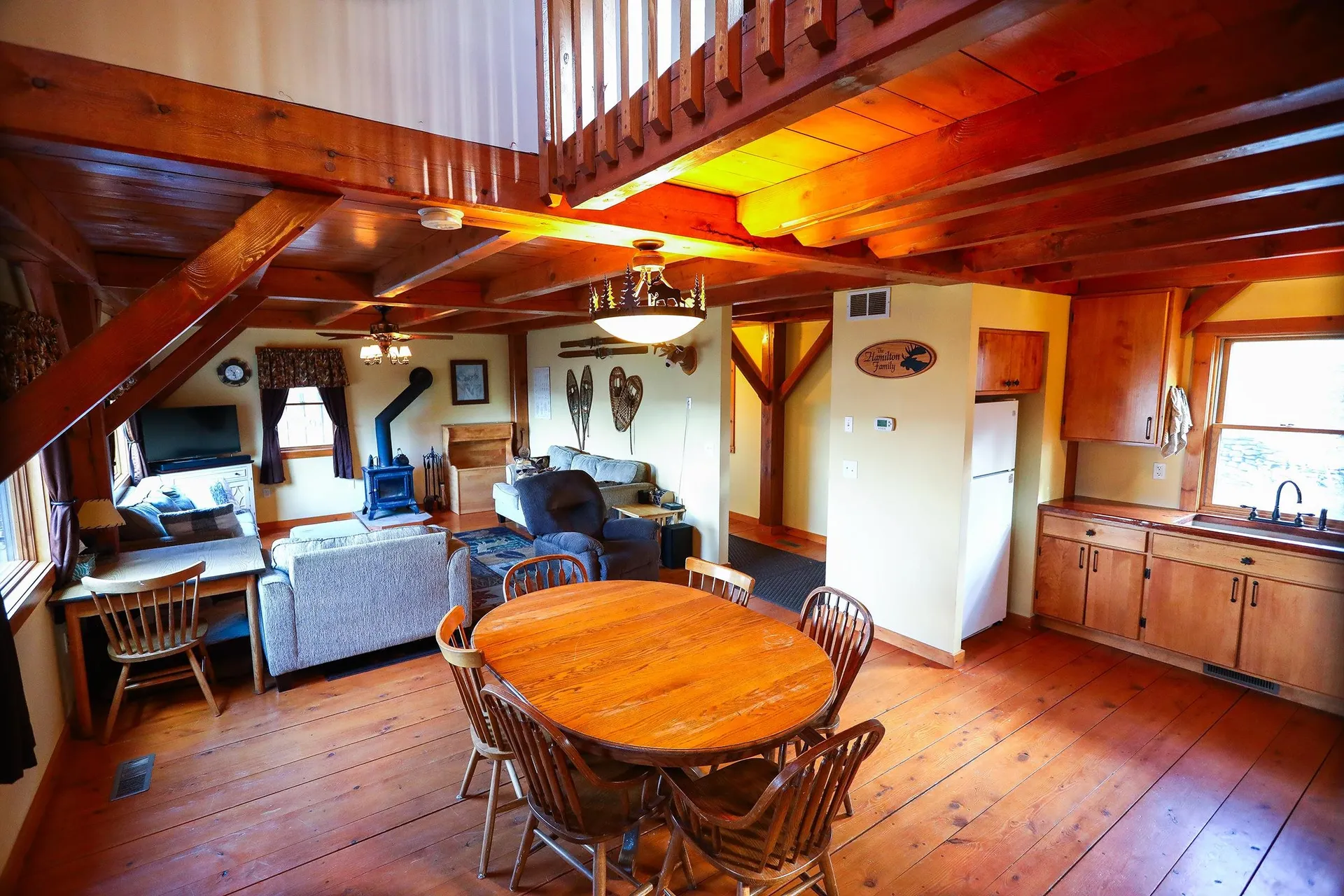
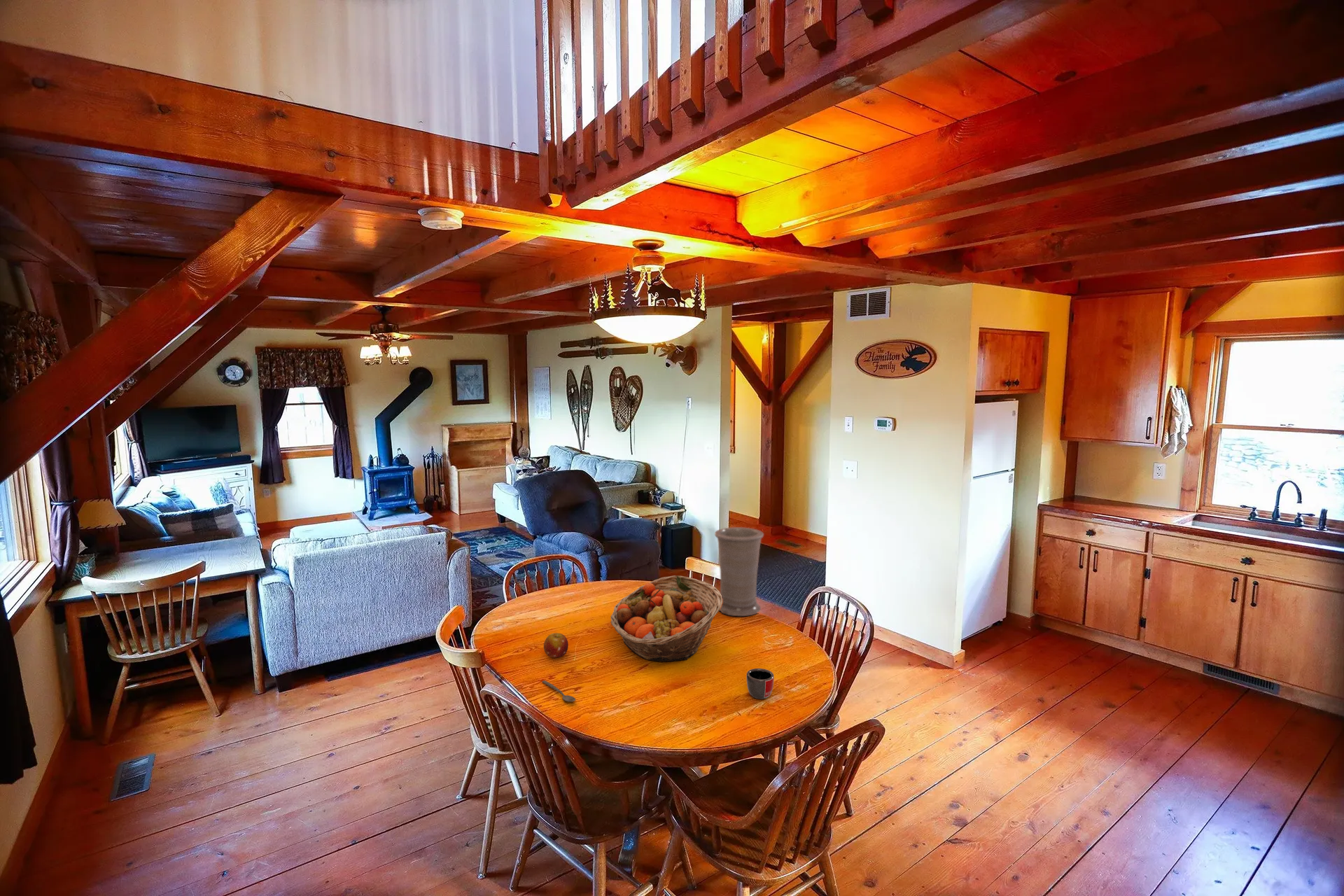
+ spoon (558, 690)
+ fruit basket (666, 616)
+ vase (738, 570)
+ mug (762, 682)
+ fruit (556, 645)
